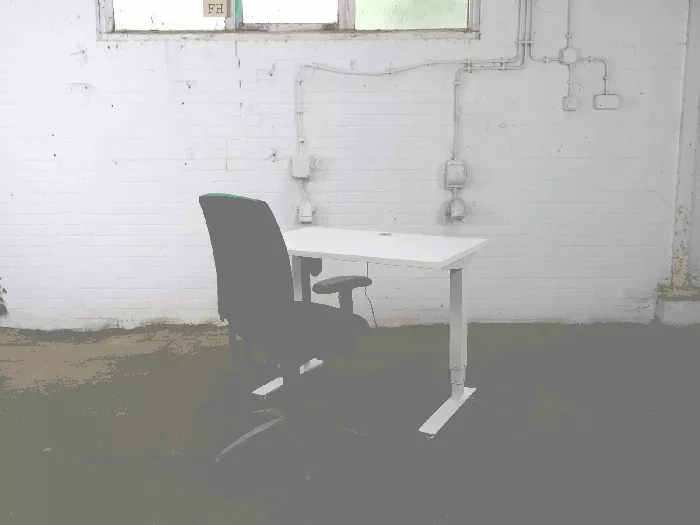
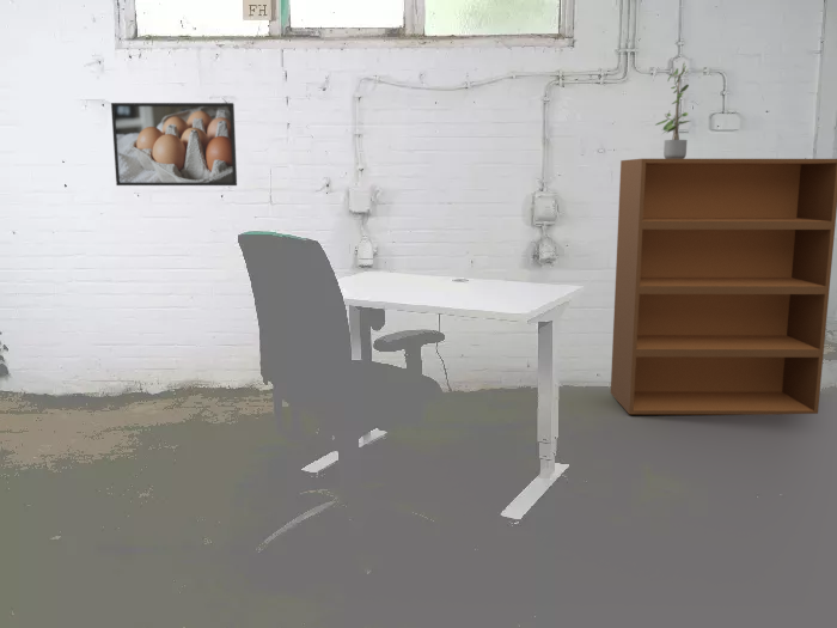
+ potted plant (676, 110)
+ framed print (175, 144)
+ bookshelf (716, 285)
